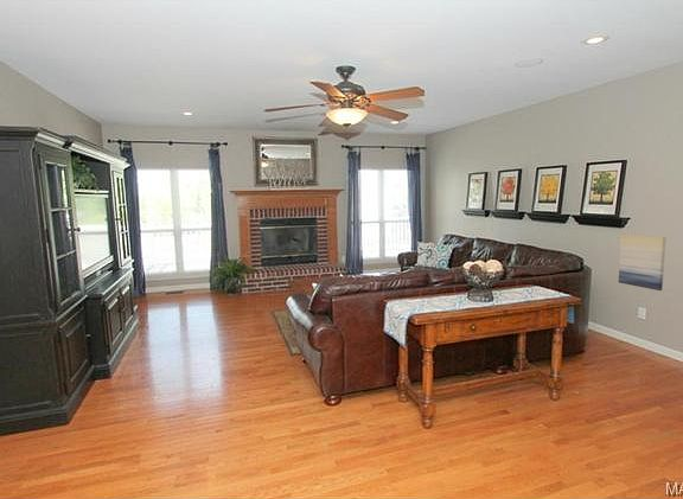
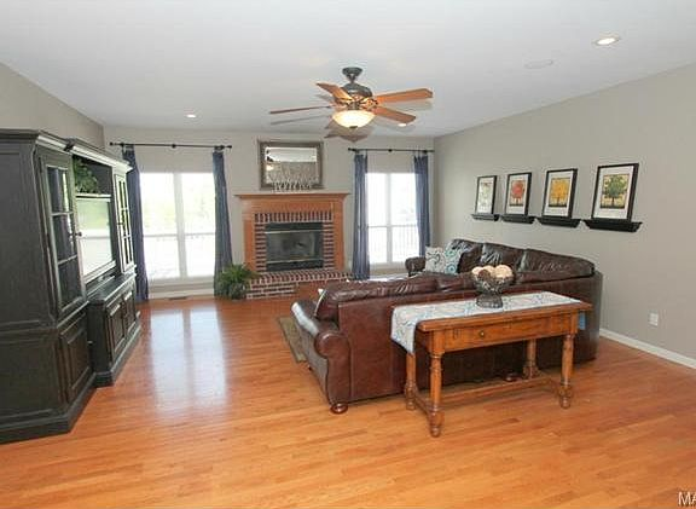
- wall art (640, 261)
